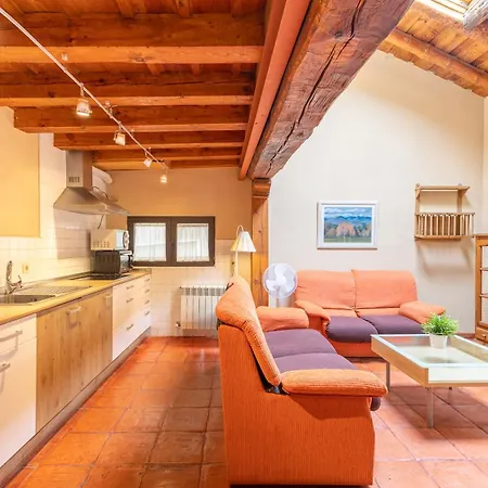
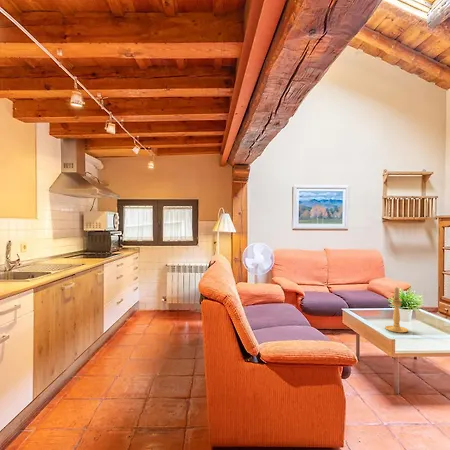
+ candle holder (396, 308)
